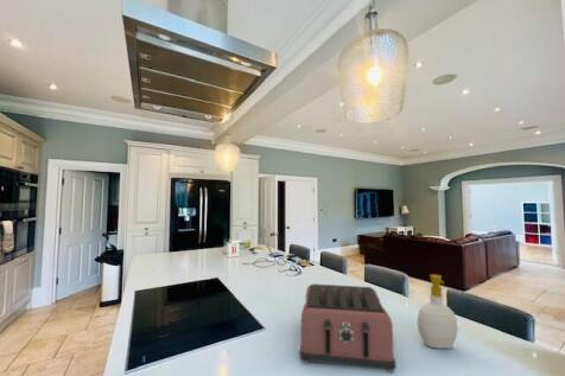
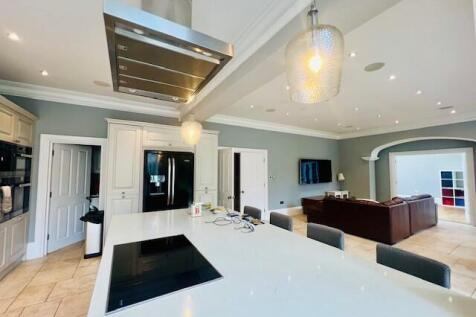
- soap bottle (437, 311)
- toaster (343, 320)
